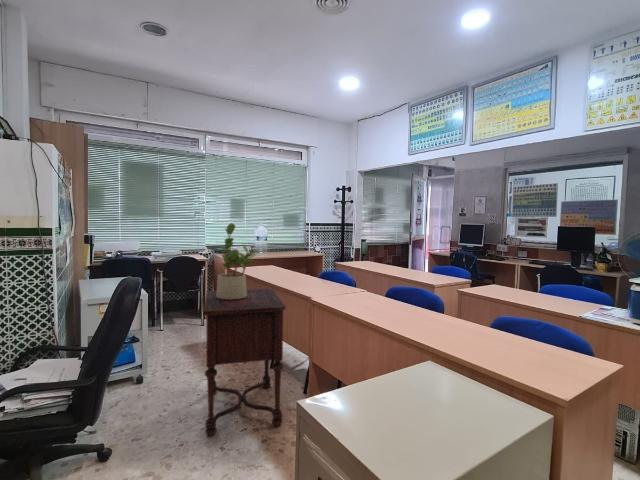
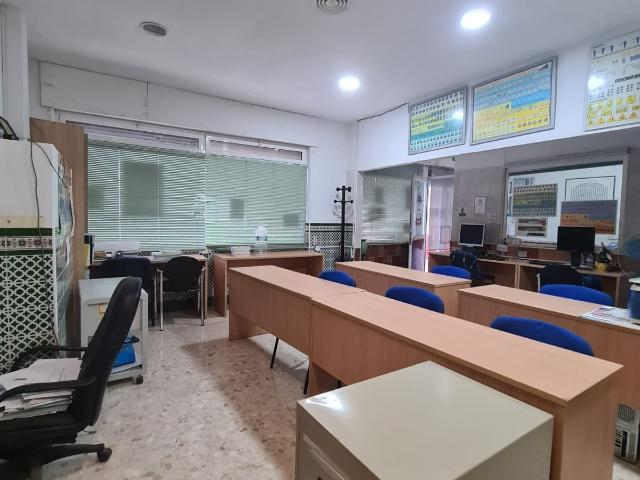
- potted plant (236, 260)
- side table (242, 353)
